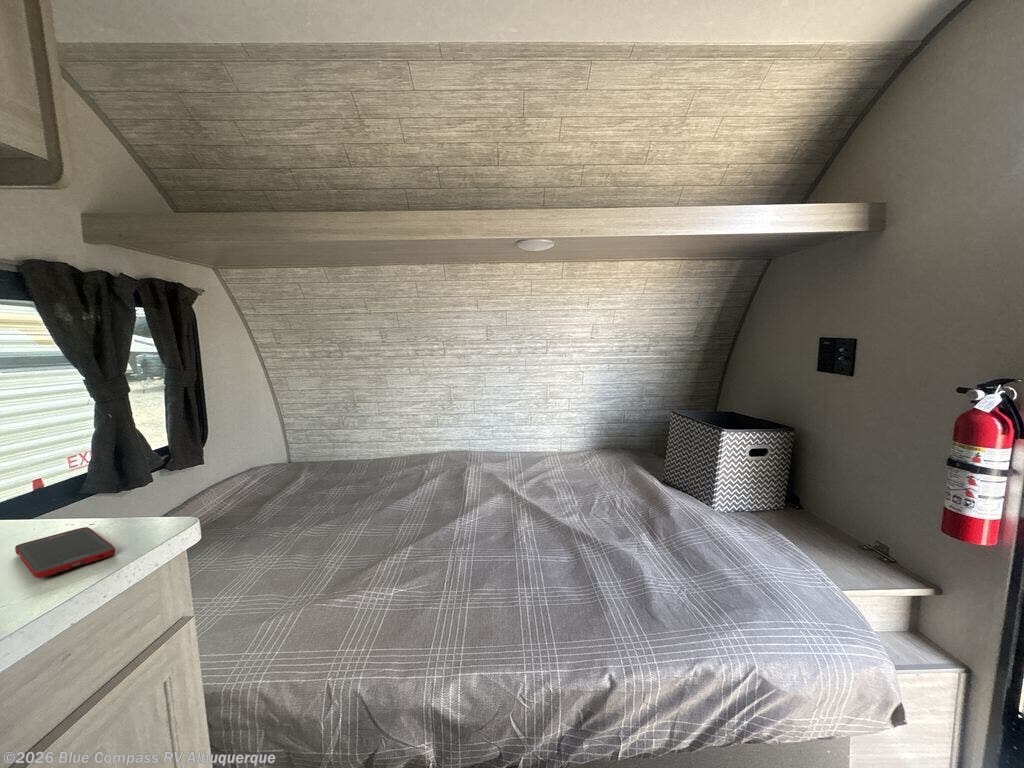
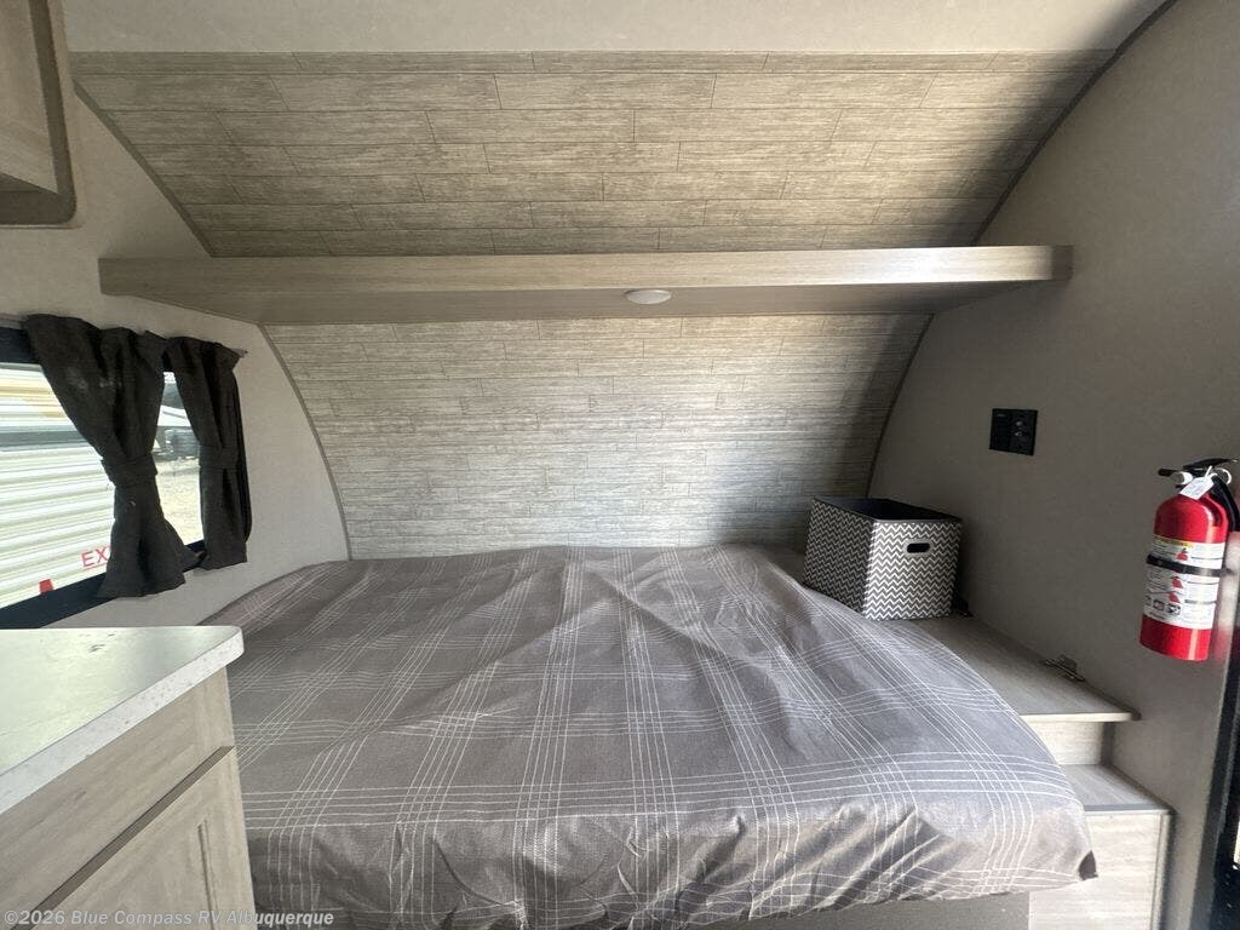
- cell phone (64, 550)
